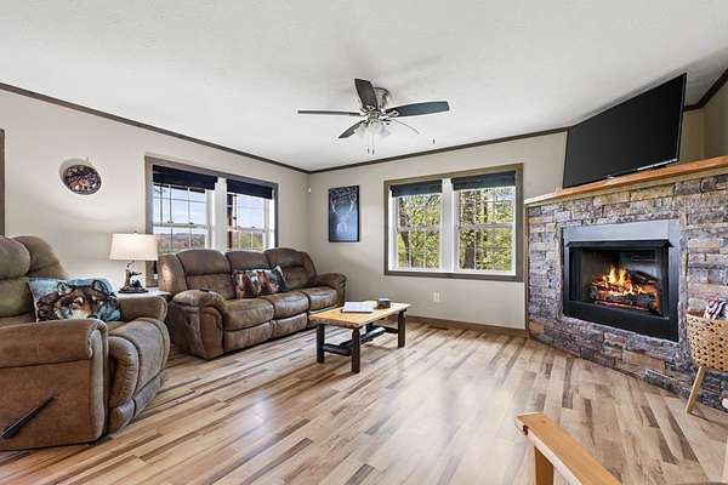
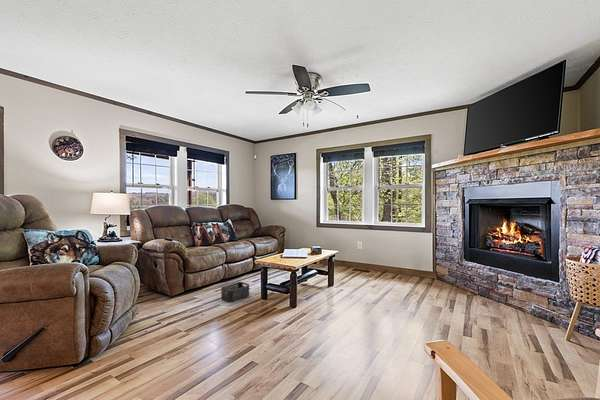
+ storage bin (235, 291)
